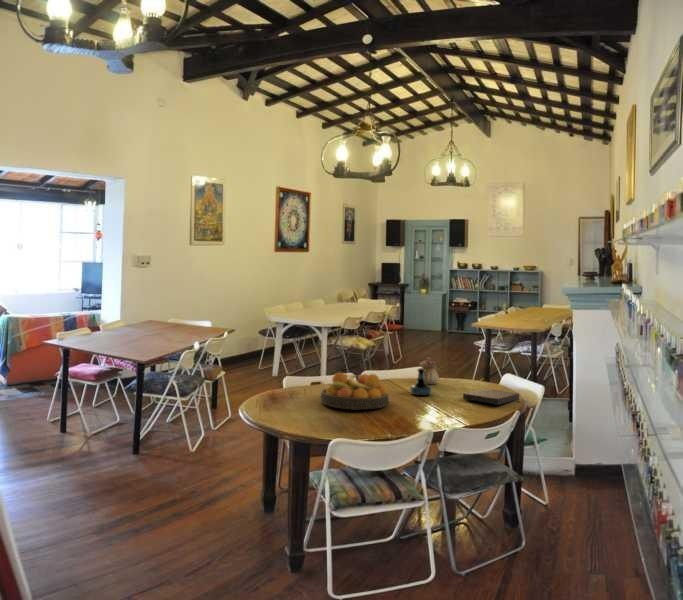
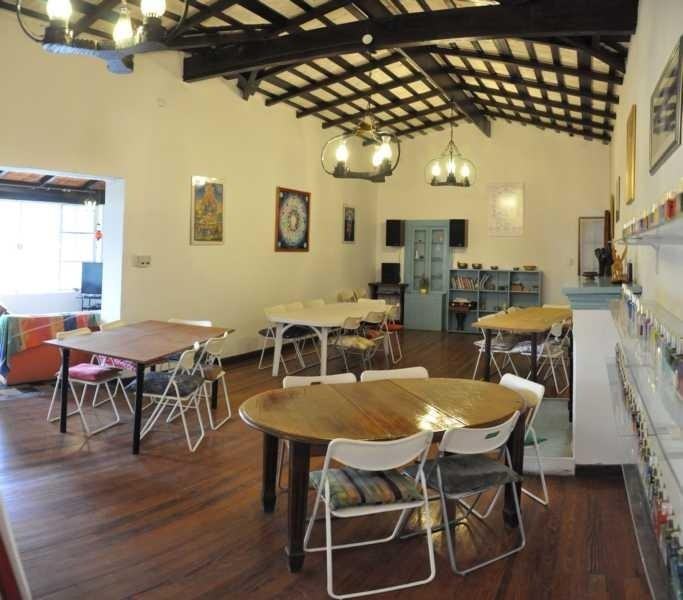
- book (491, 396)
- tequila bottle (420, 381)
- teapot (427, 370)
- fruit bowl (354, 387)
